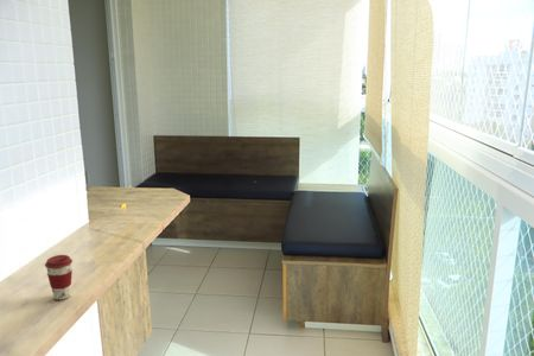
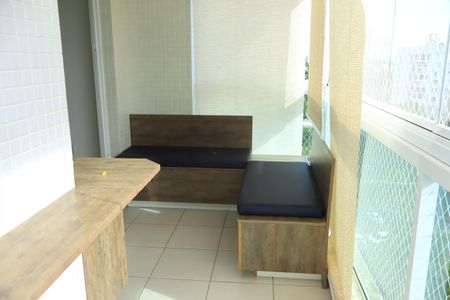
- coffee cup (59, 276)
